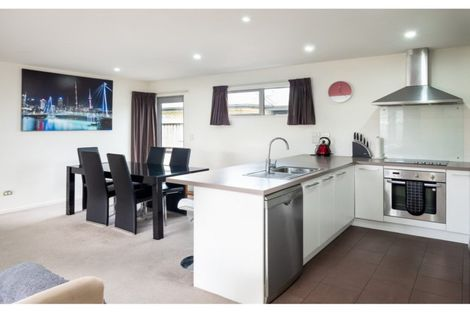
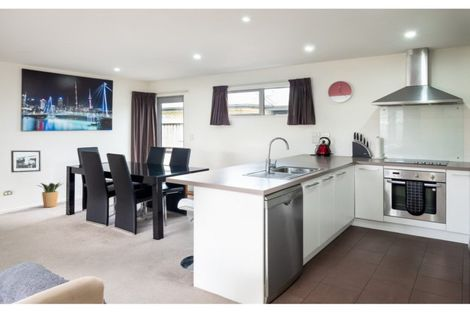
+ picture frame (26, 161)
+ potted plant (51, 194)
